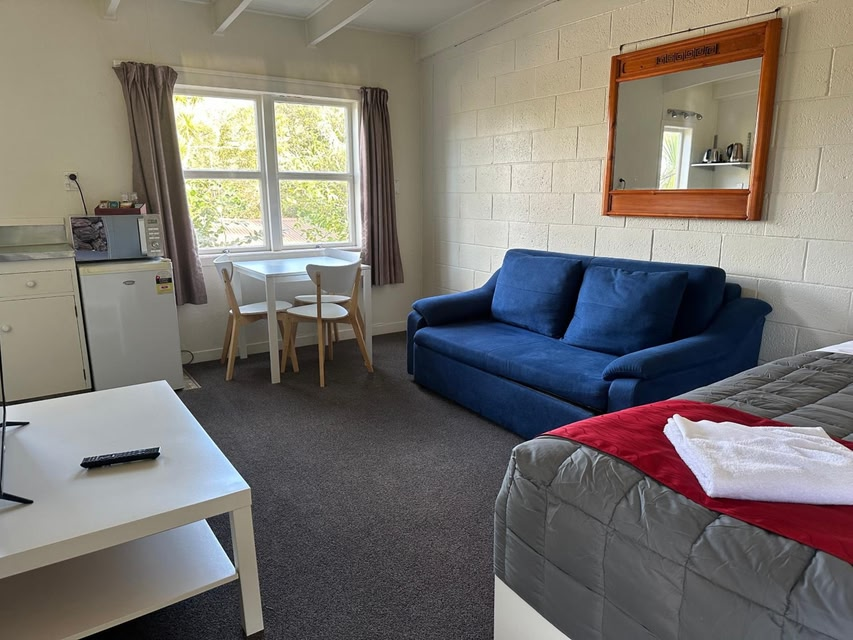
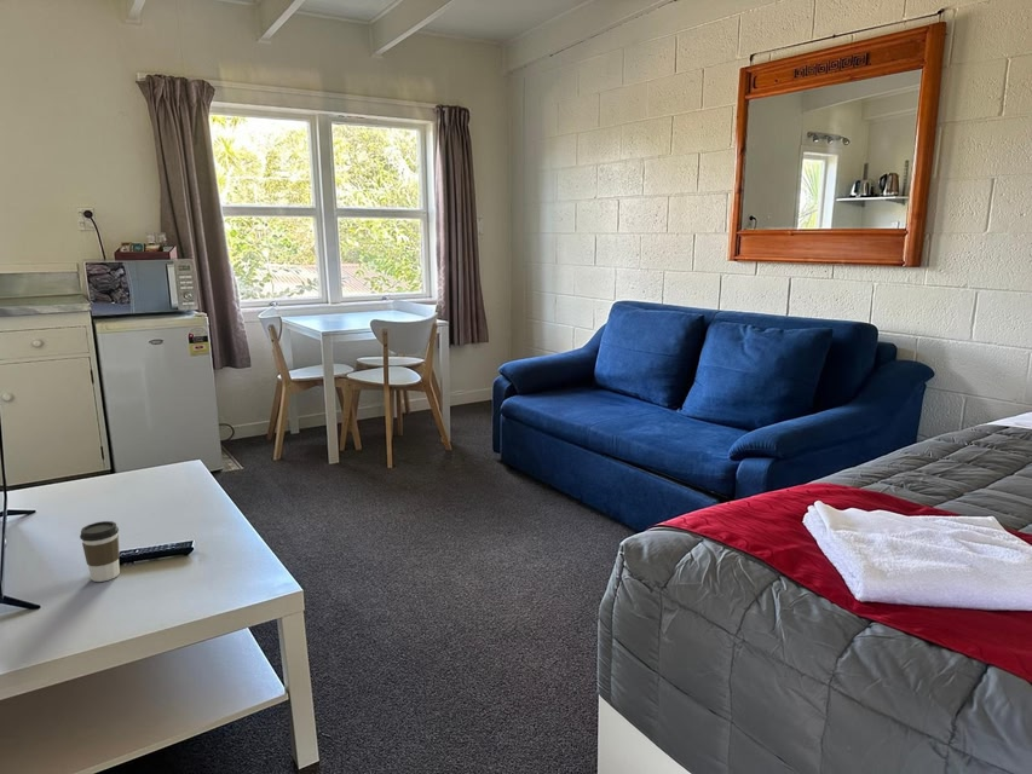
+ coffee cup (102, 551)
